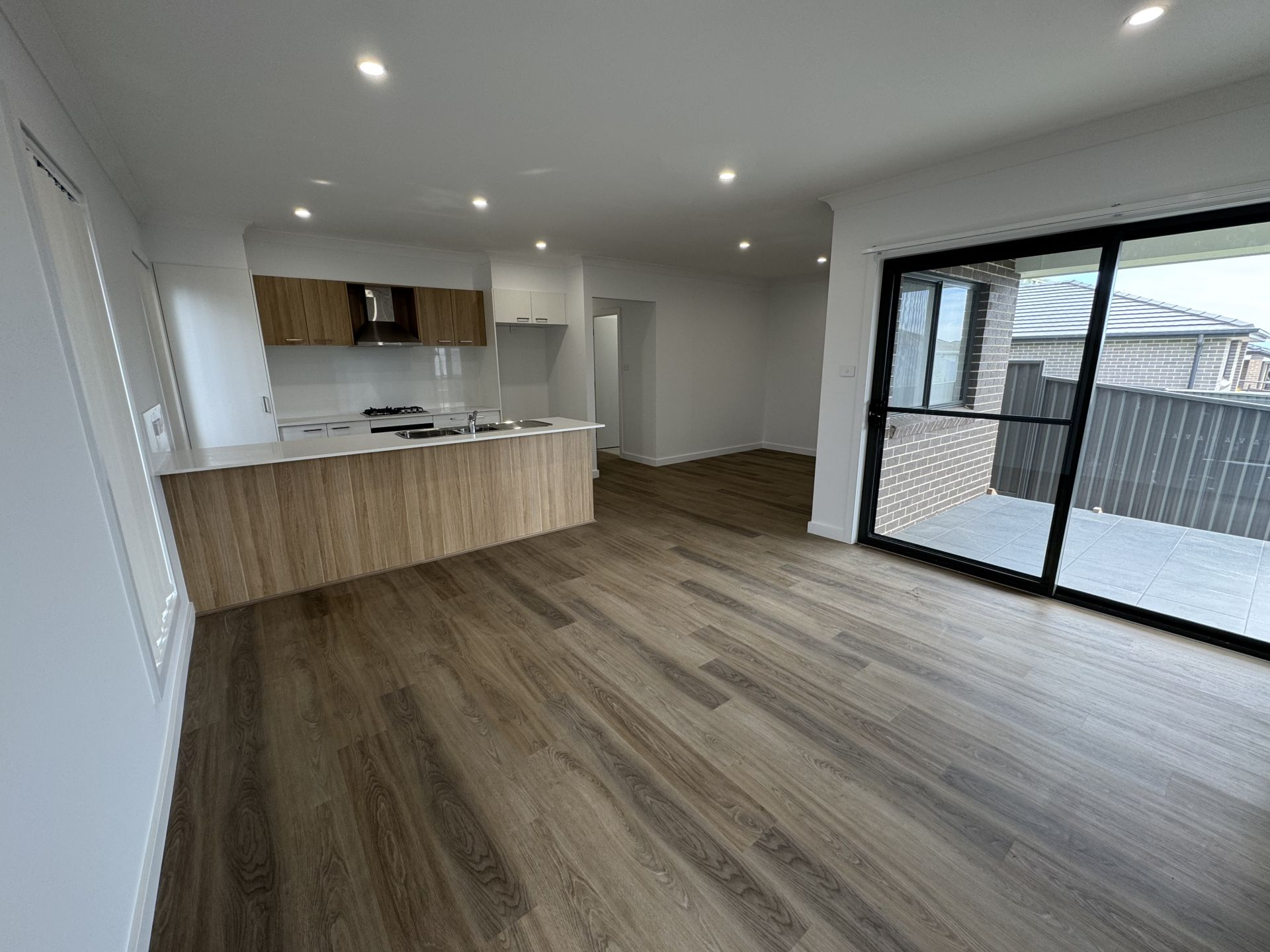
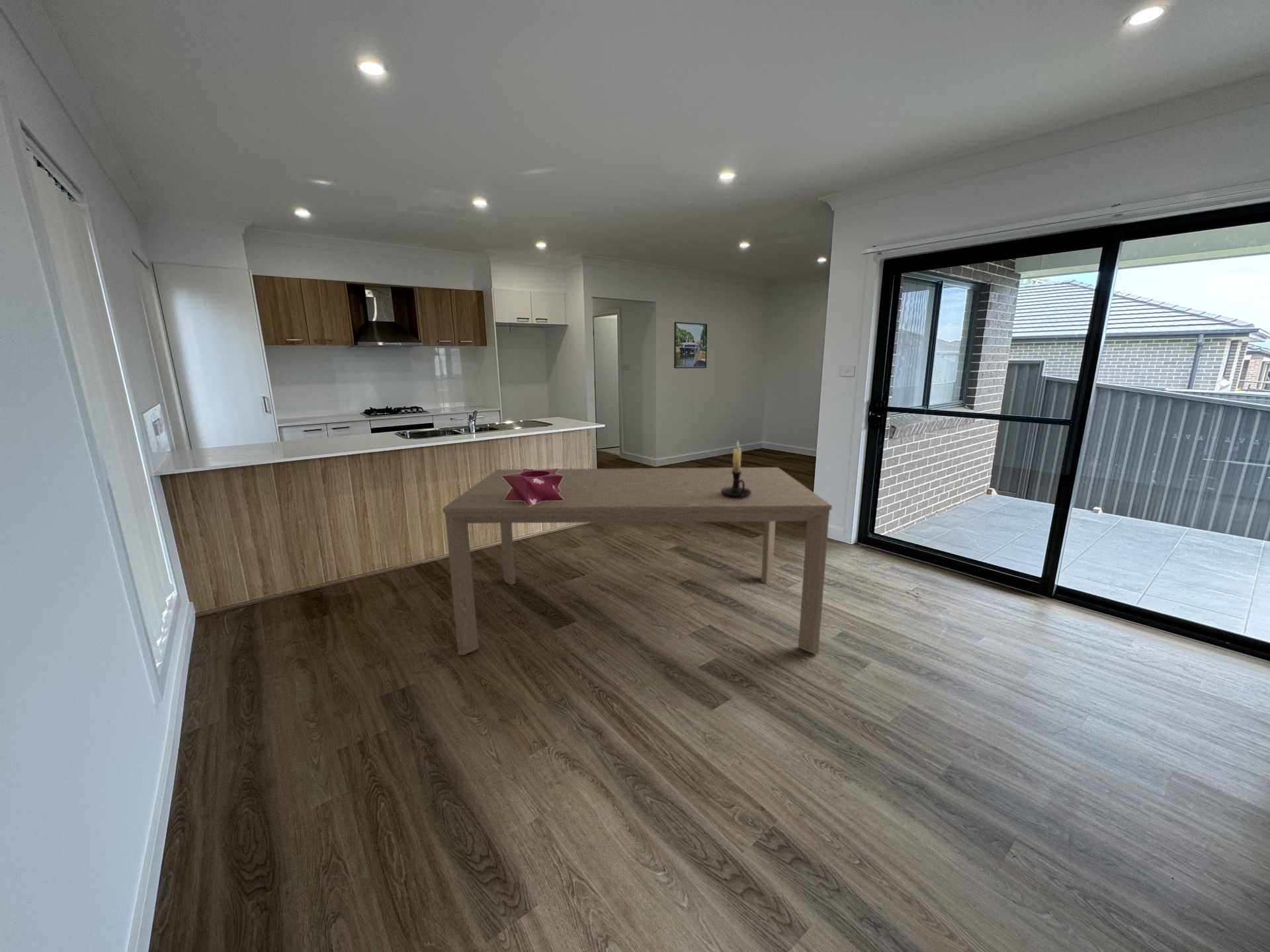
+ dining table (637, 522)
+ candle holder (738, 468)
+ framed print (691, 346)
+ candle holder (532, 485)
